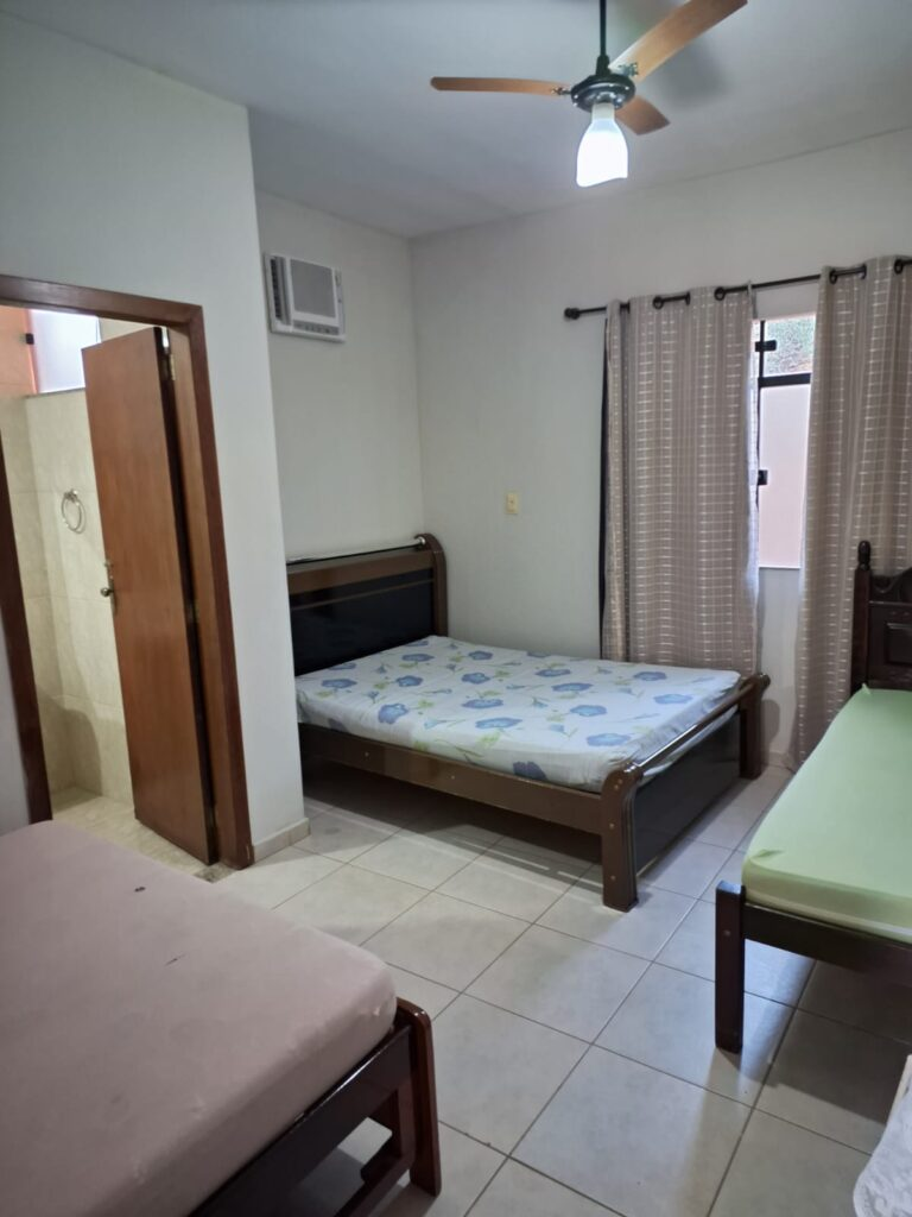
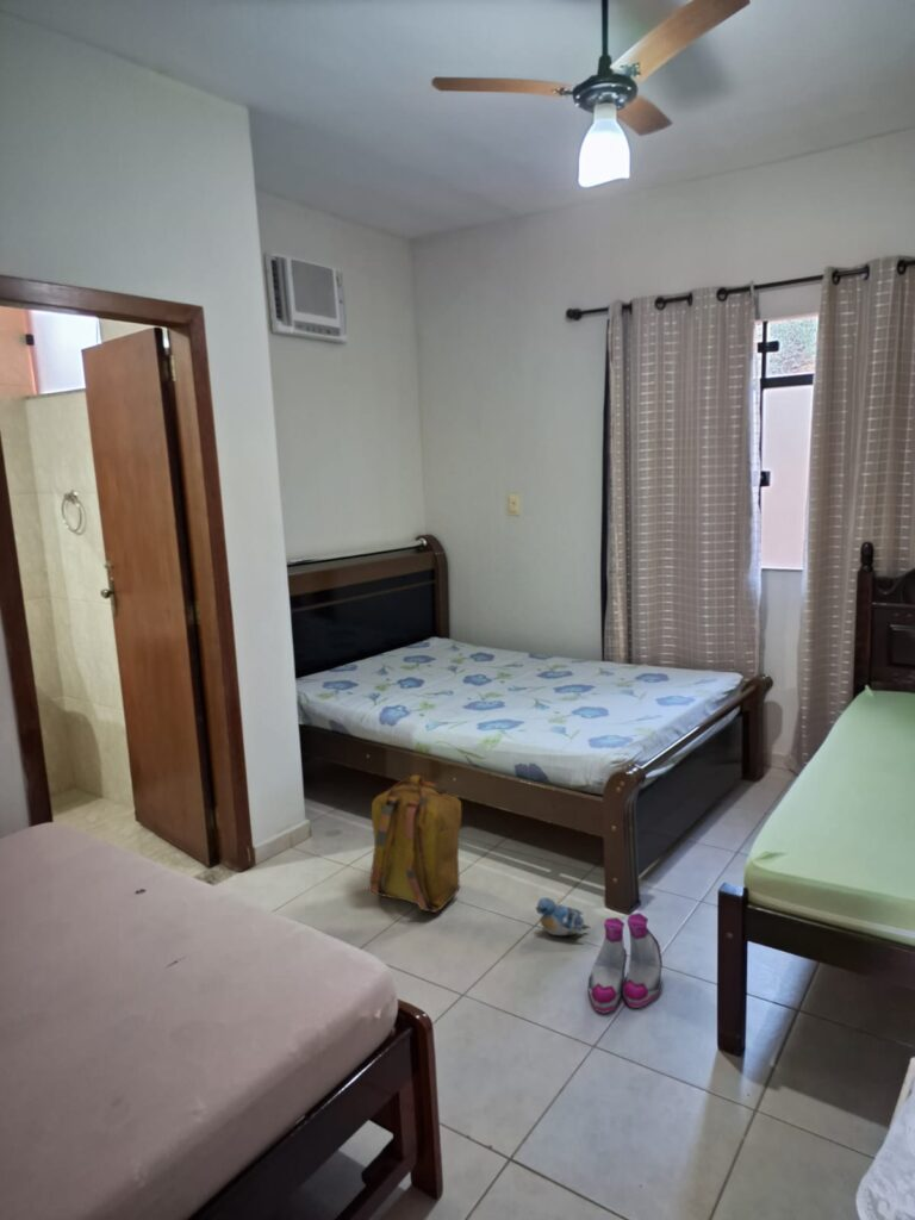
+ backpack (413, 836)
+ boots (624, 954)
+ plush toy (562, 915)
